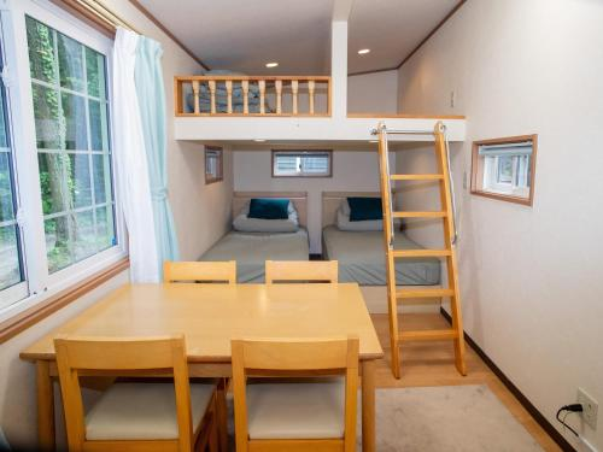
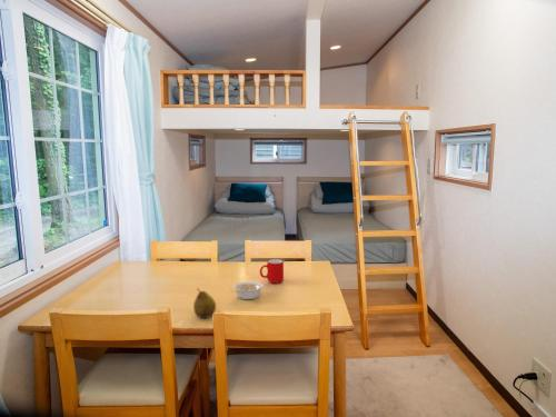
+ fruit (203, 301)
+ cup (271, 271)
+ legume (249, 289)
